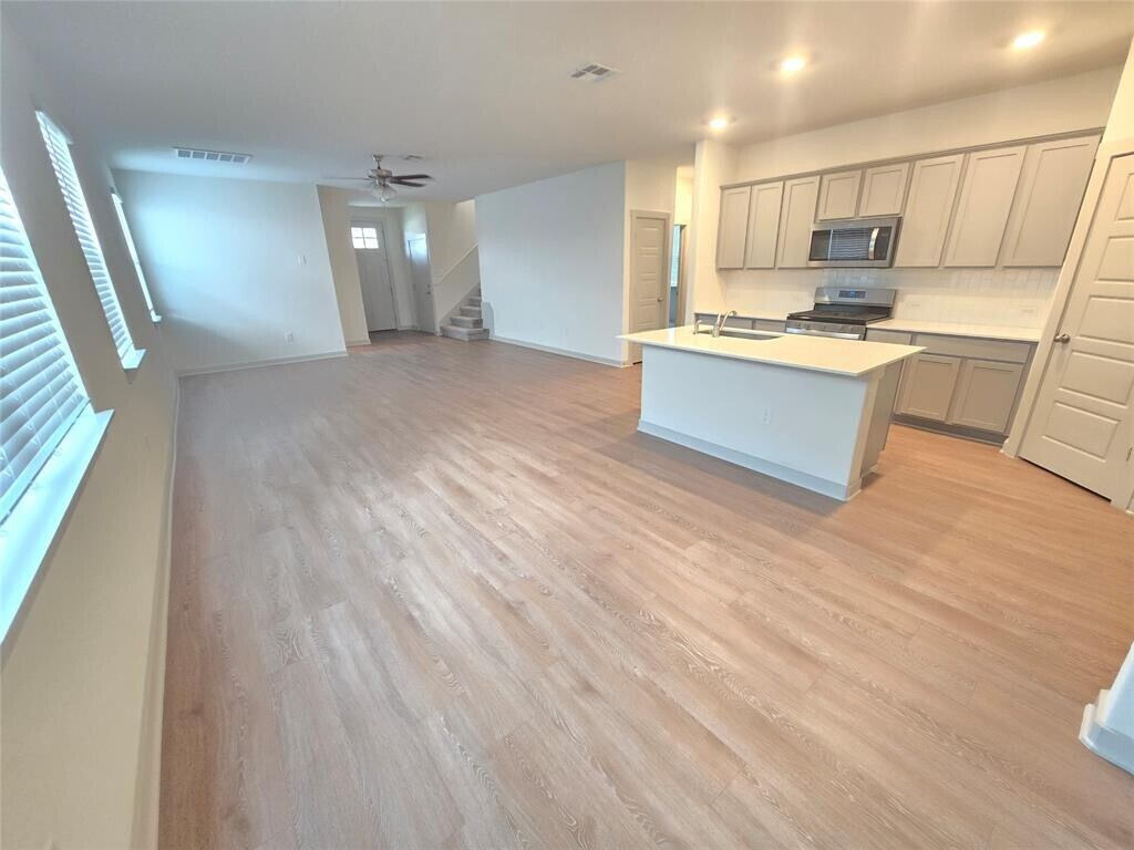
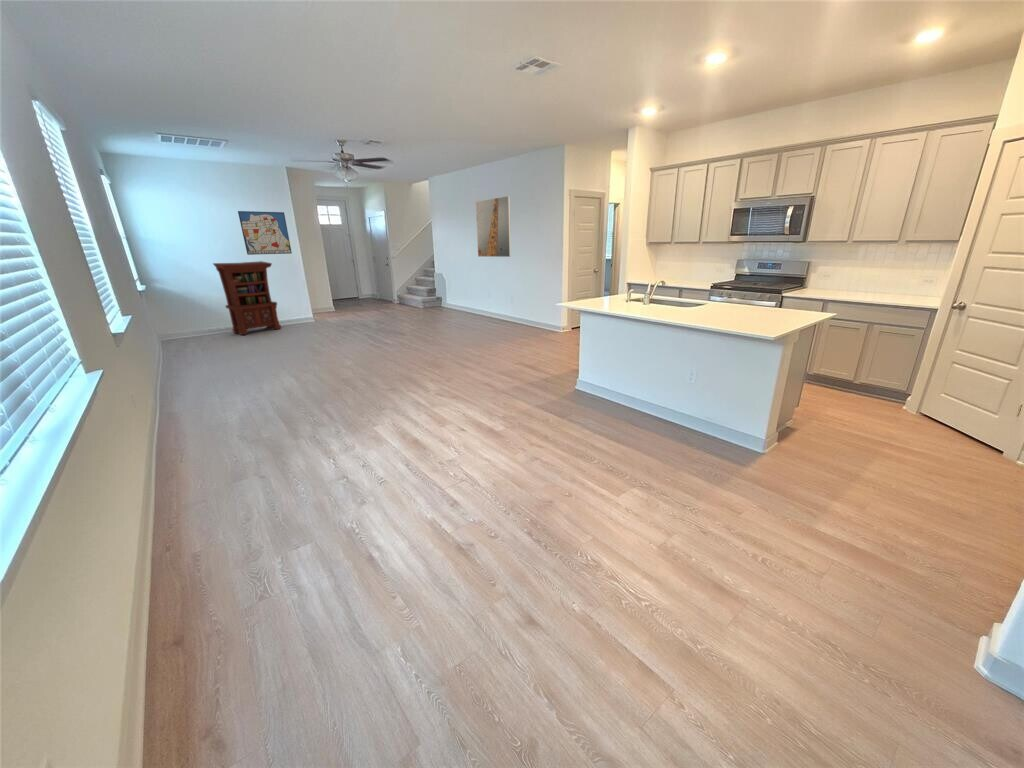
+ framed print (492, 228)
+ lectern (250, 297)
+ wall art (265, 233)
